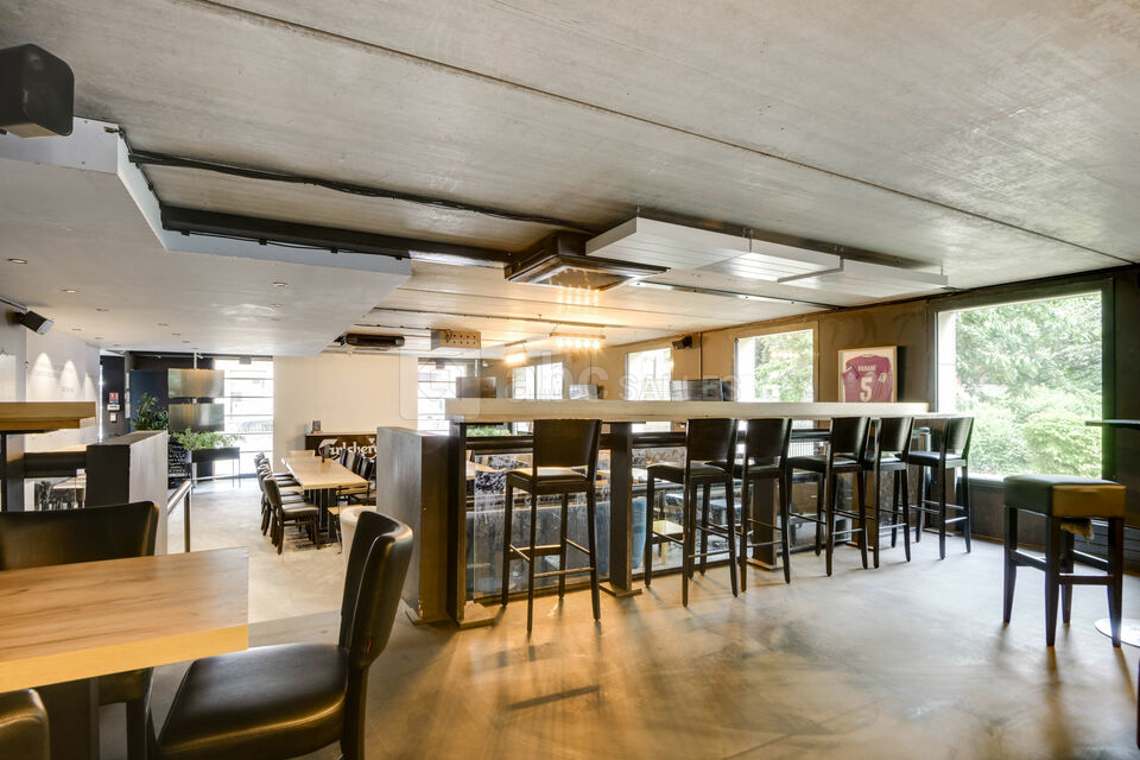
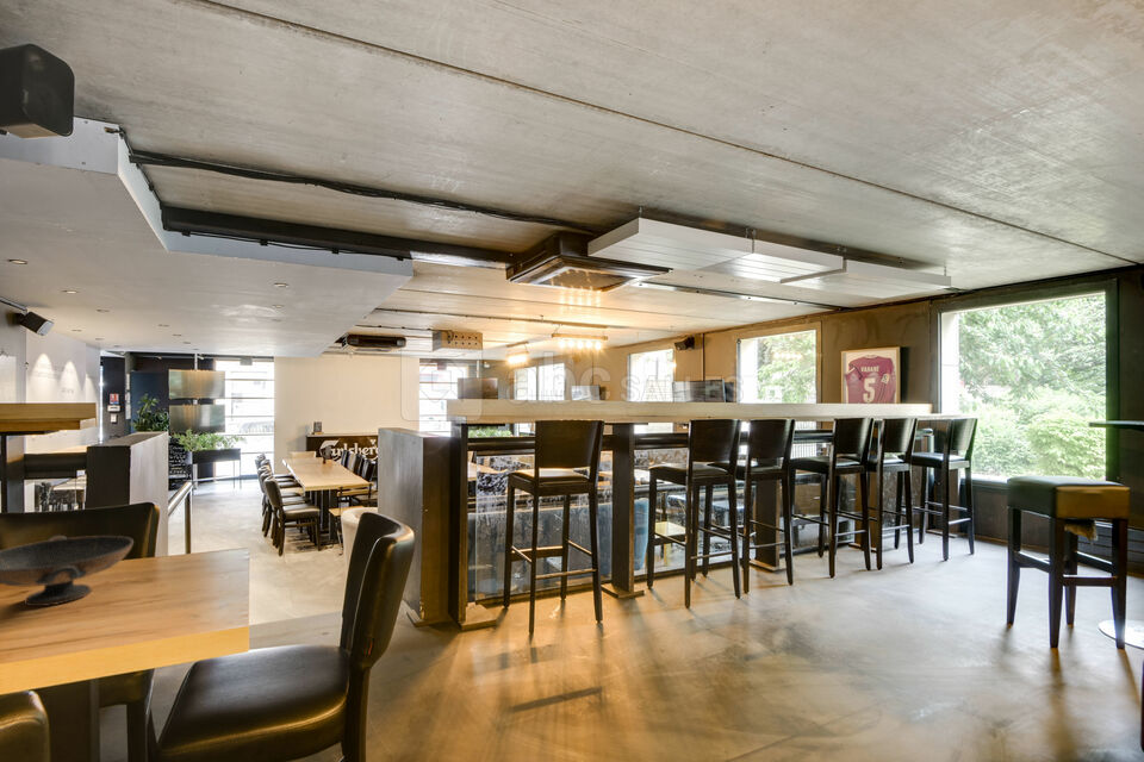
+ decorative bowl (58, 573)
